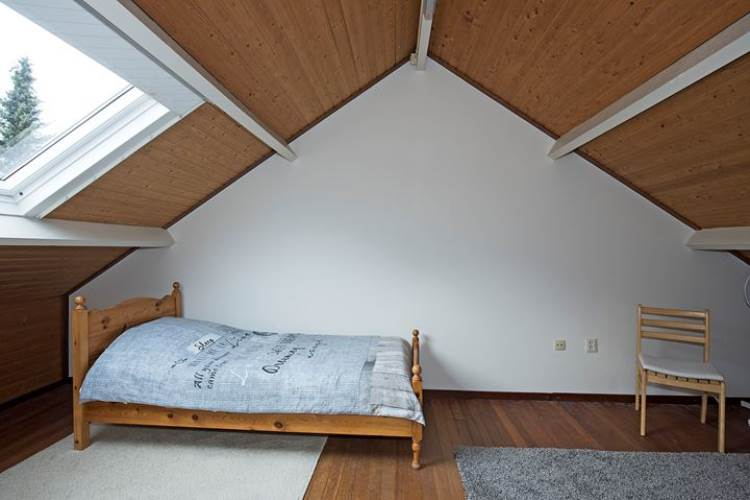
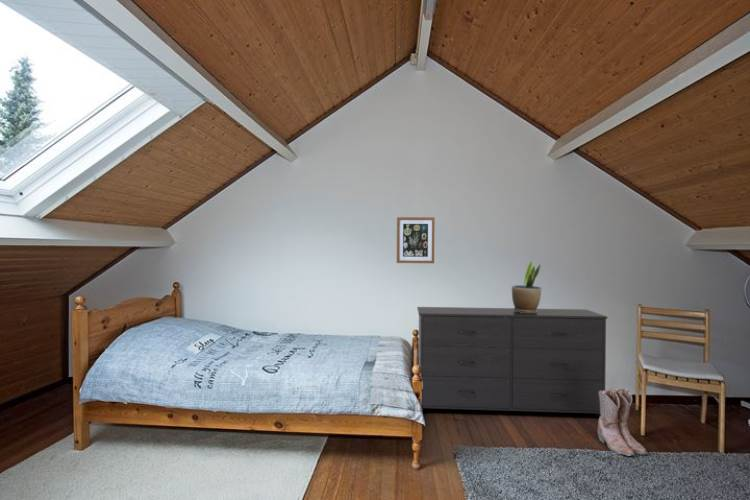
+ potted plant (526, 285)
+ wall art (415, 240)
+ dresser (506, 360)
+ boots (621, 418)
